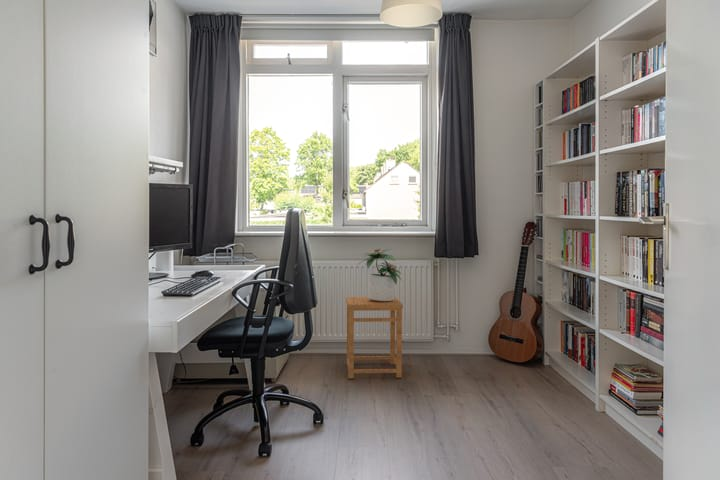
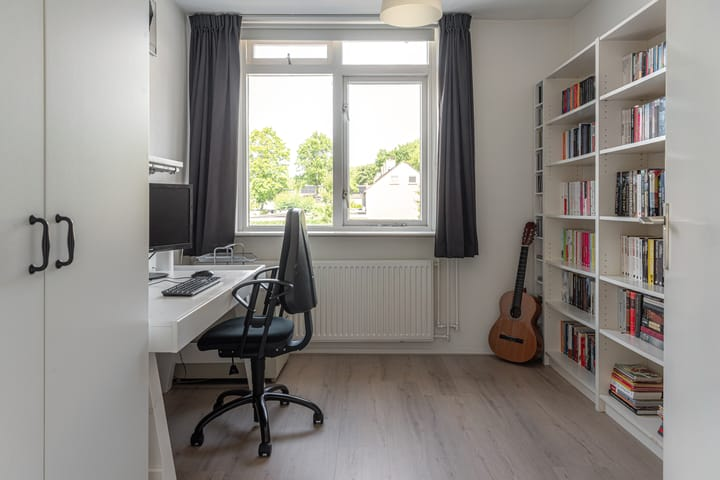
- side table (372, 321)
- potted plant (376, 274)
